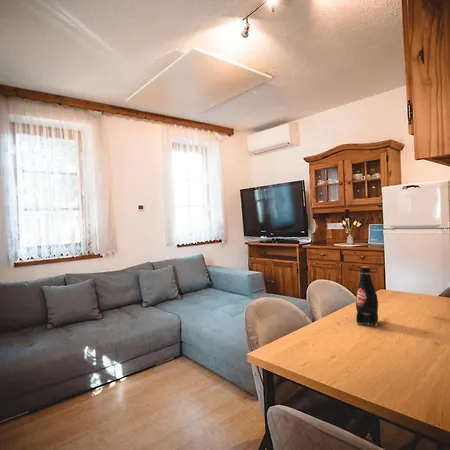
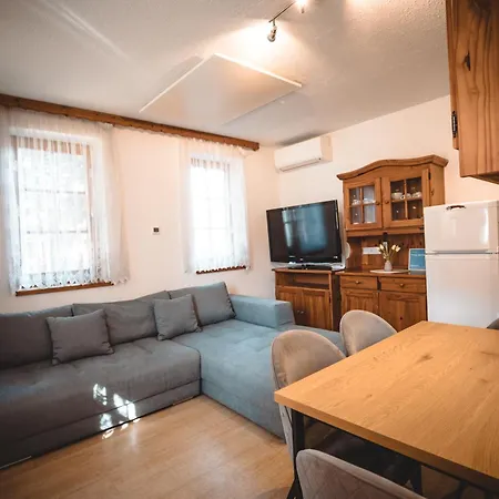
- bottle (366, 294)
